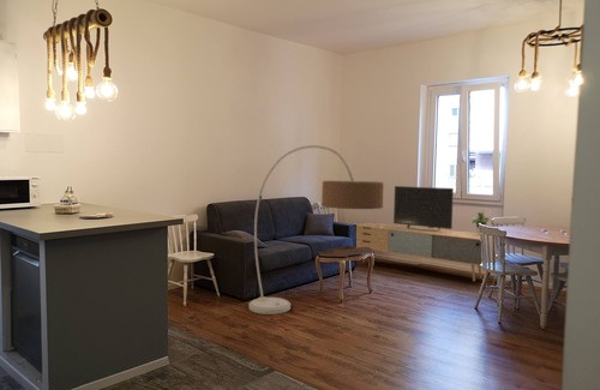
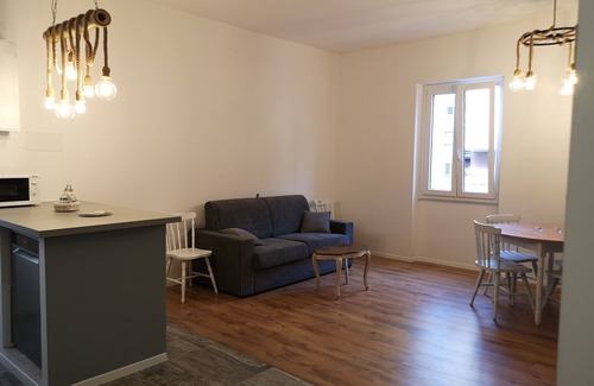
- floor lamp (322, 205)
- media console (419, 228)
